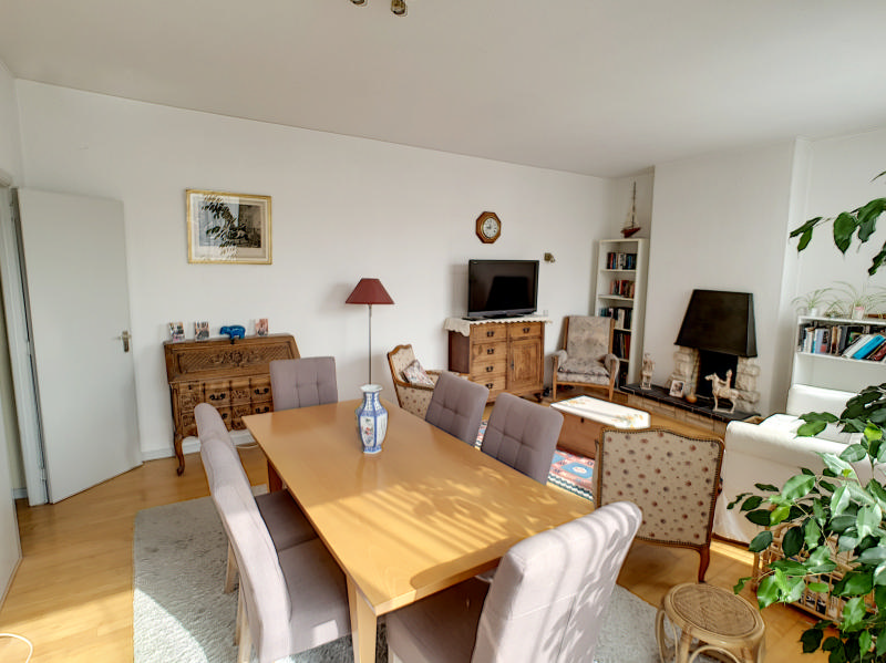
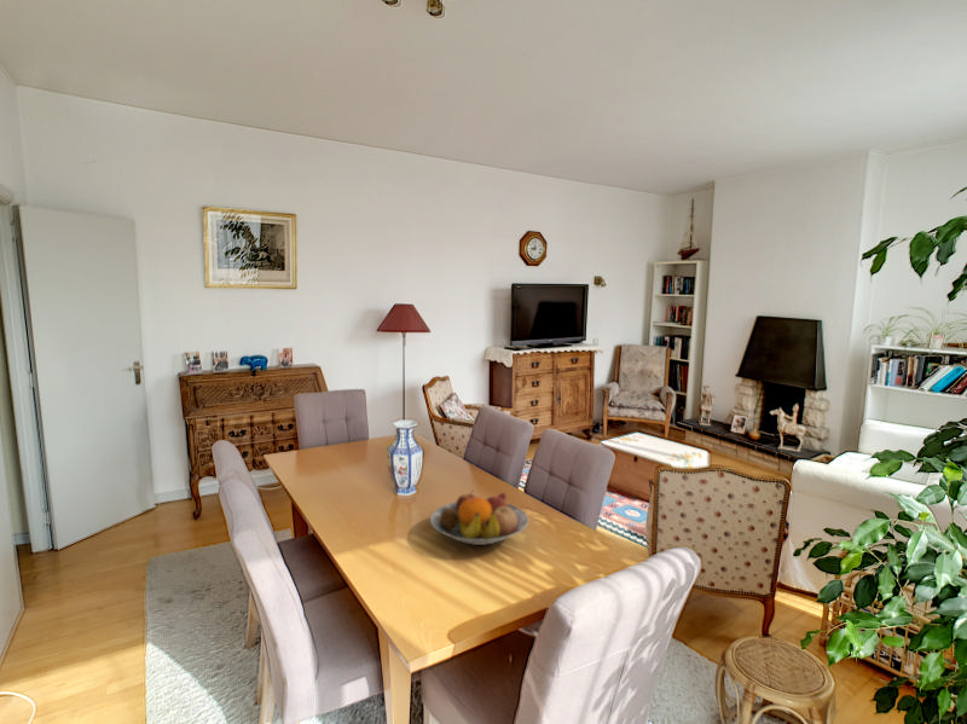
+ fruit bowl (479, 514)
